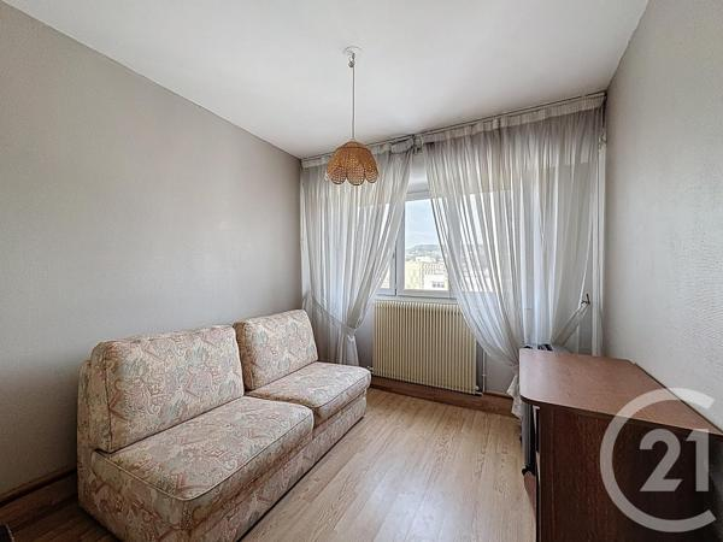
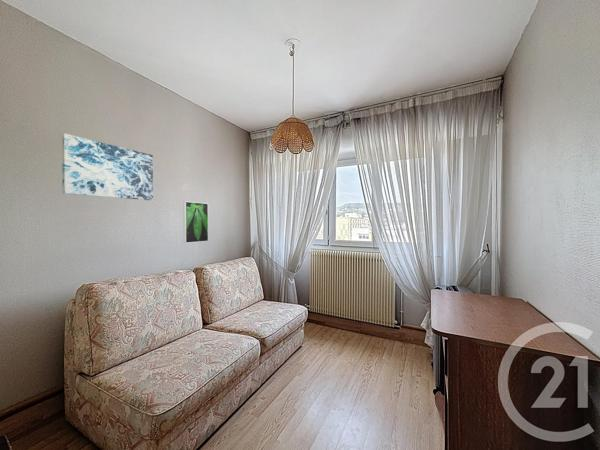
+ wall art (113, 171)
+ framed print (196, 222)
